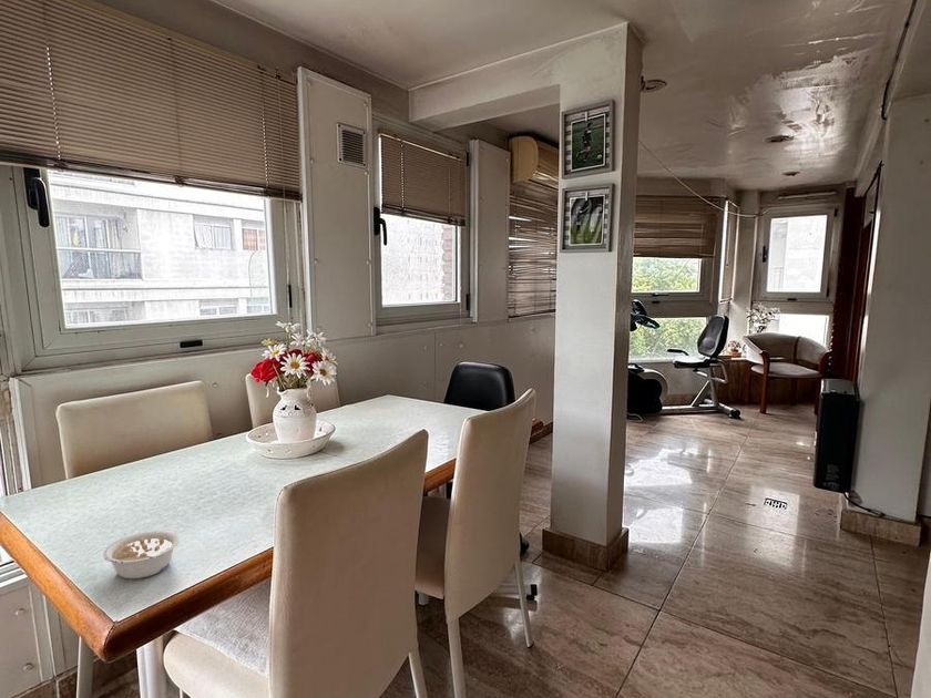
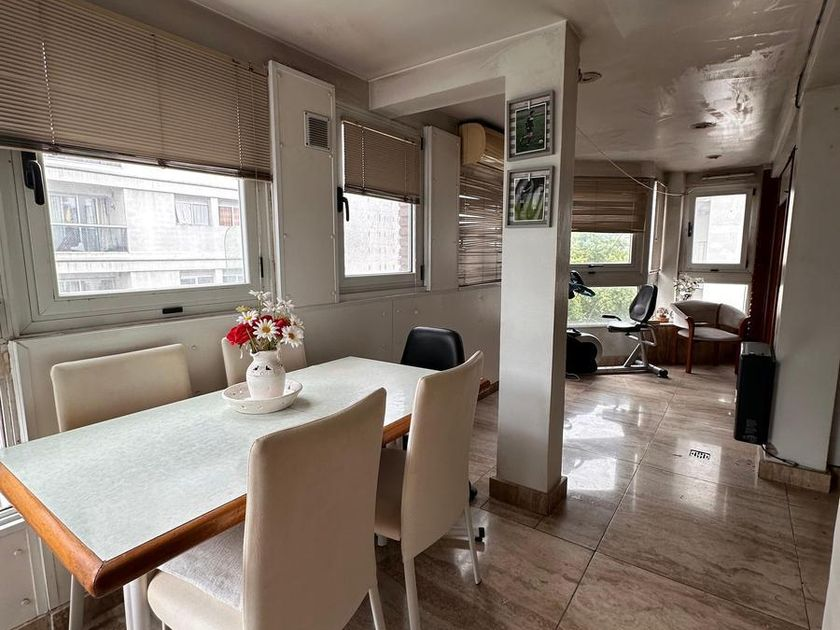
- legume (145, 554)
